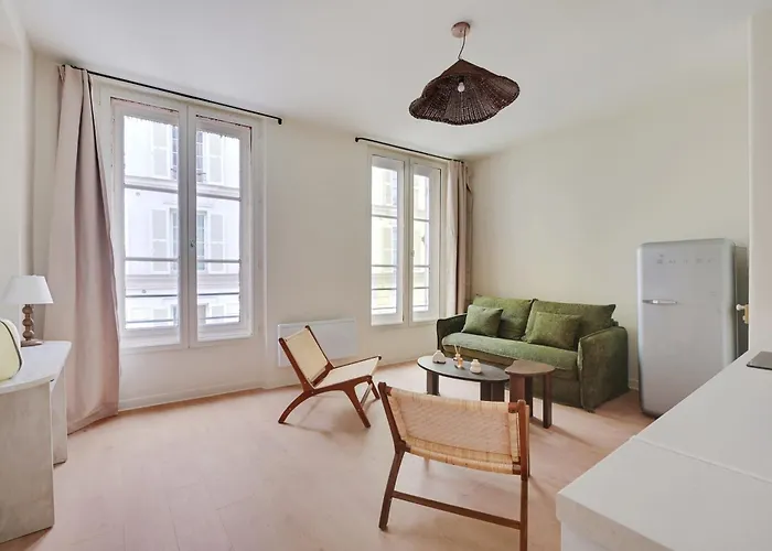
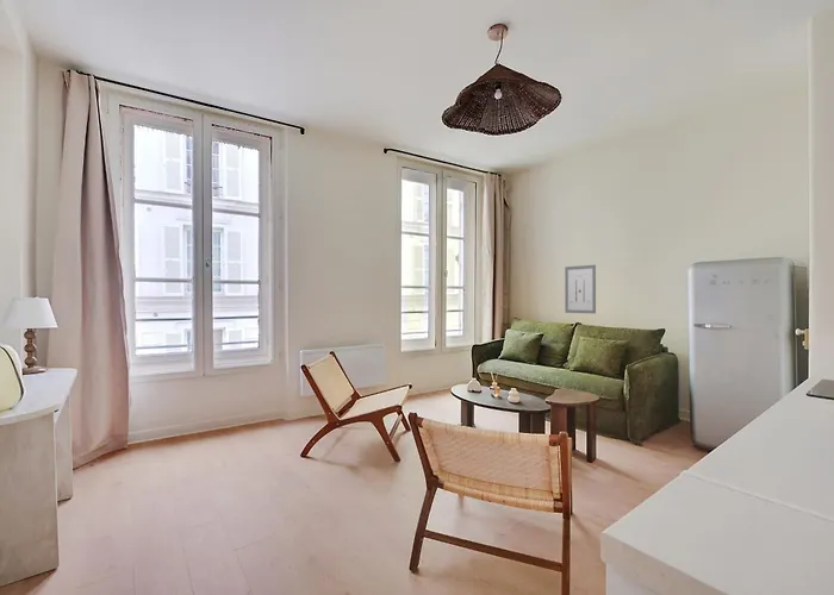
+ wall art (579, 289)
